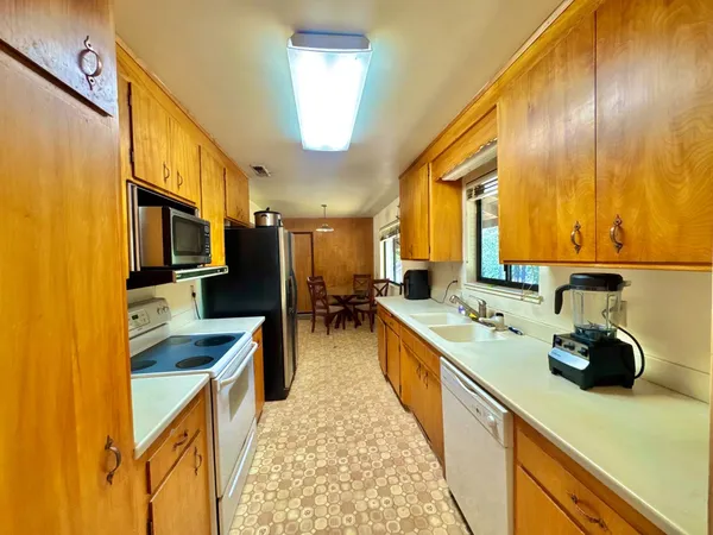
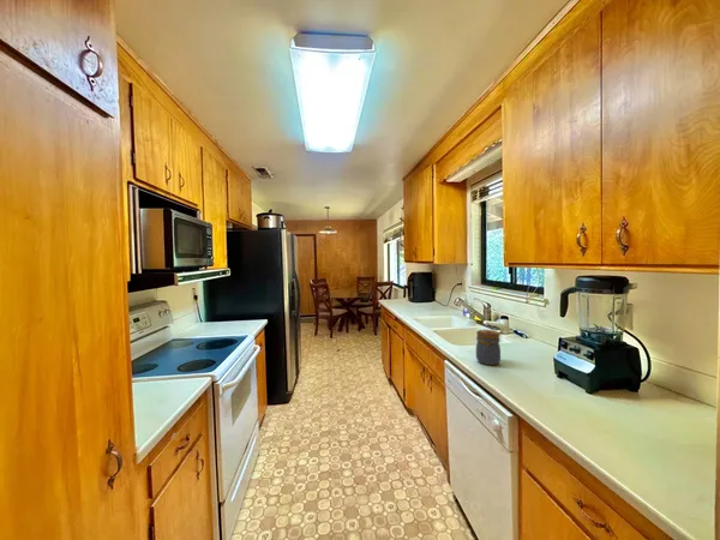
+ jar (488, 346)
